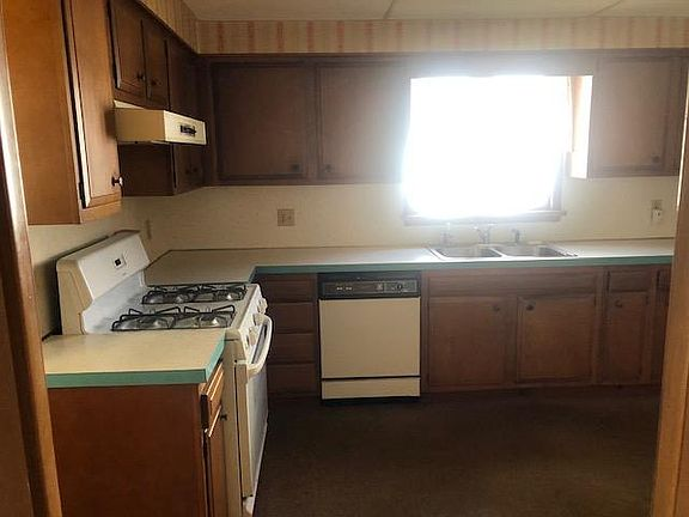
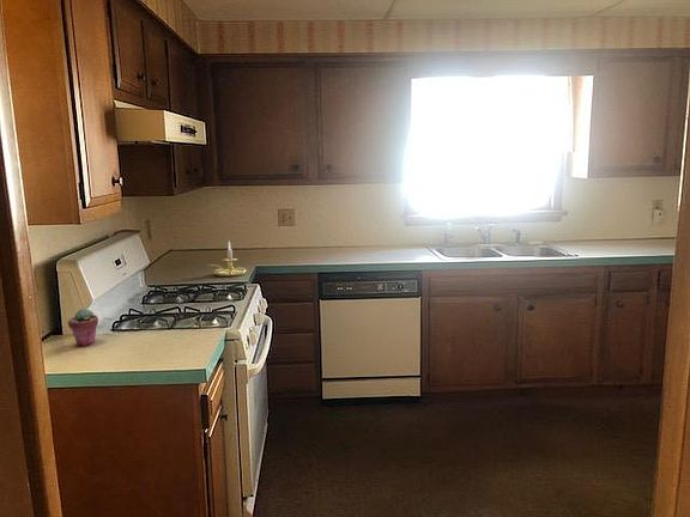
+ potted succulent (84, 326)
+ candle holder (228, 257)
